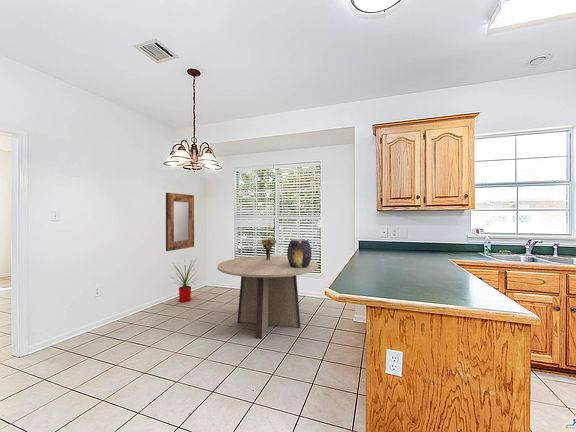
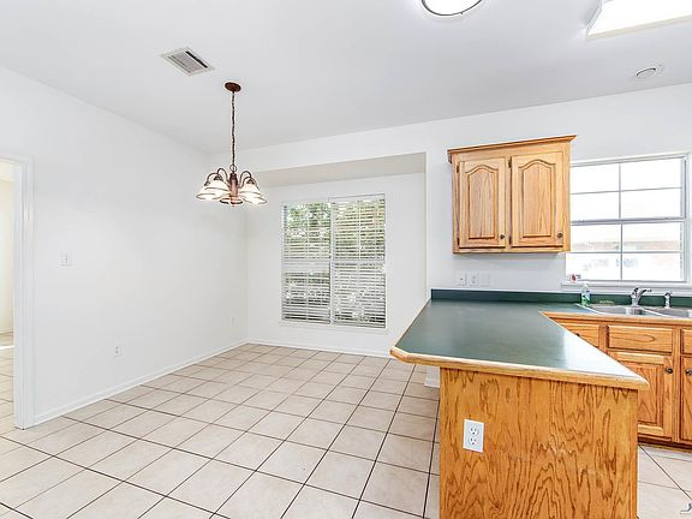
- bouquet (267, 248)
- house plant (184, 279)
- home mirror (180, 221)
- dining table (268, 293)
- decorative urn (299, 253)
